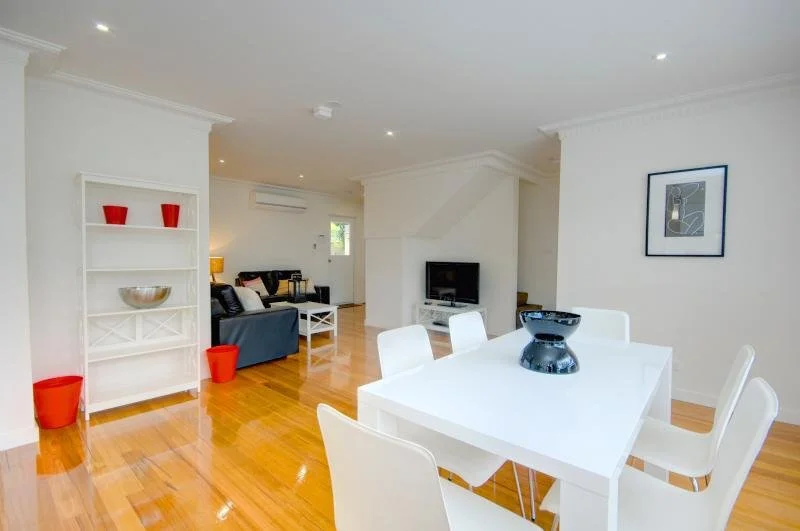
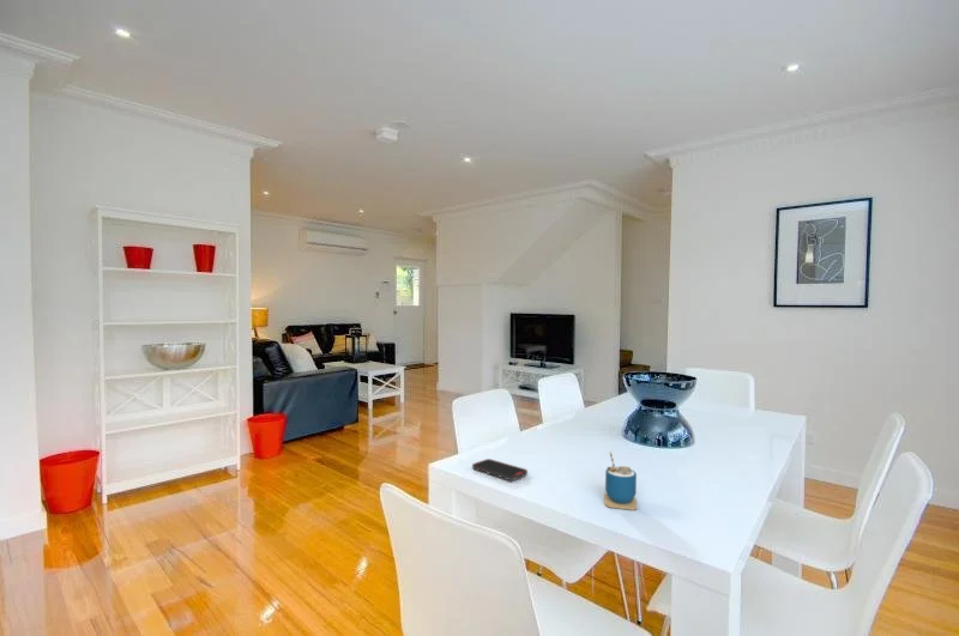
+ smartphone (499, 468)
+ cup (620, 476)
